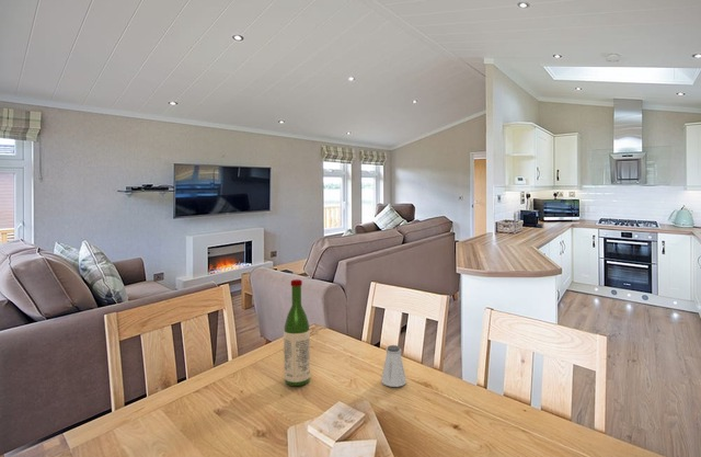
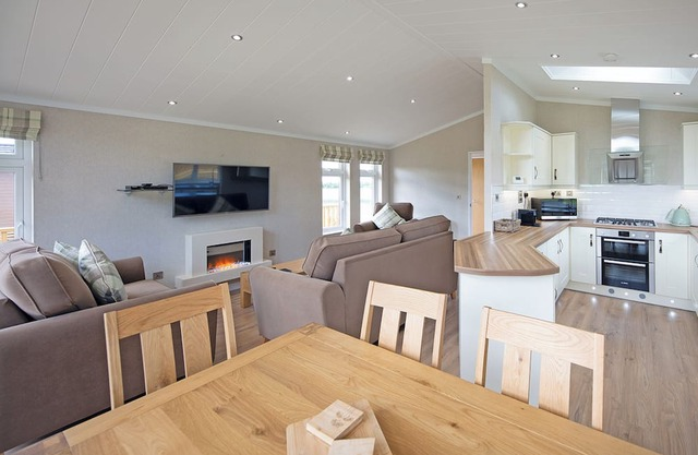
- wine bottle (297, 330)
- saltshaker (393, 364)
